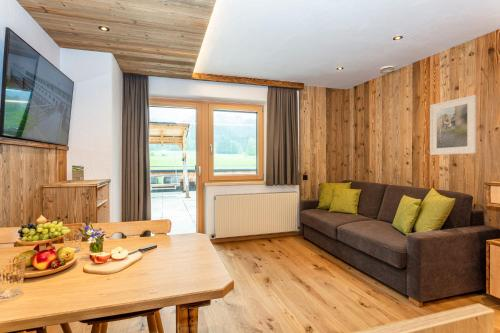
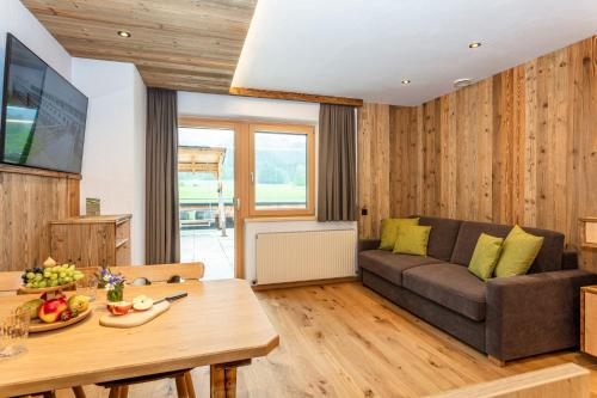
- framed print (451, 127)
